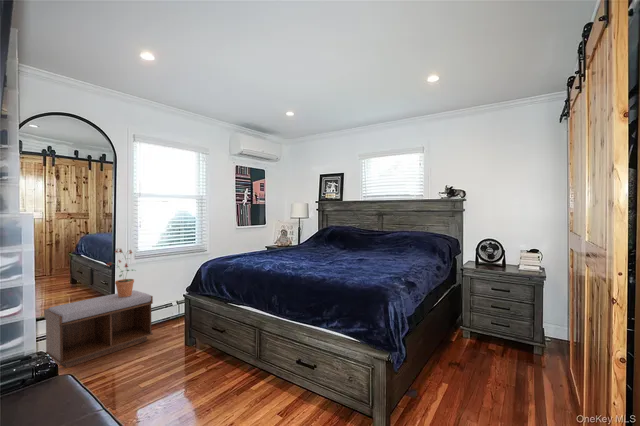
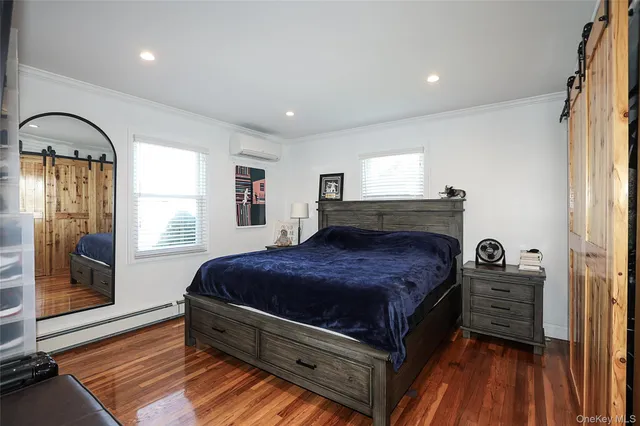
- bench (102, 324)
- potted plant (122, 271)
